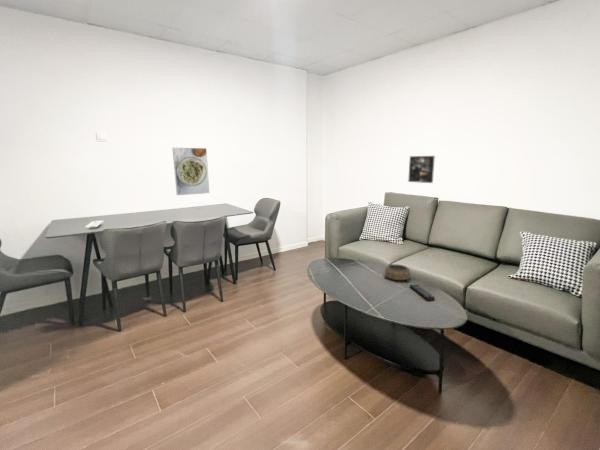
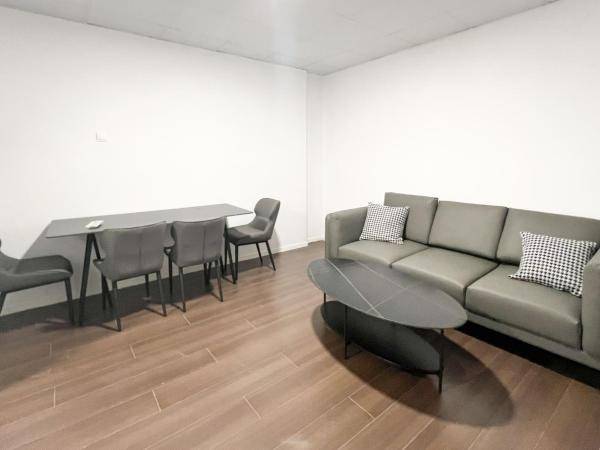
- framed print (420, 169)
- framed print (191, 171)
- remote control (421, 291)
- decorative bowl (396, 272)
